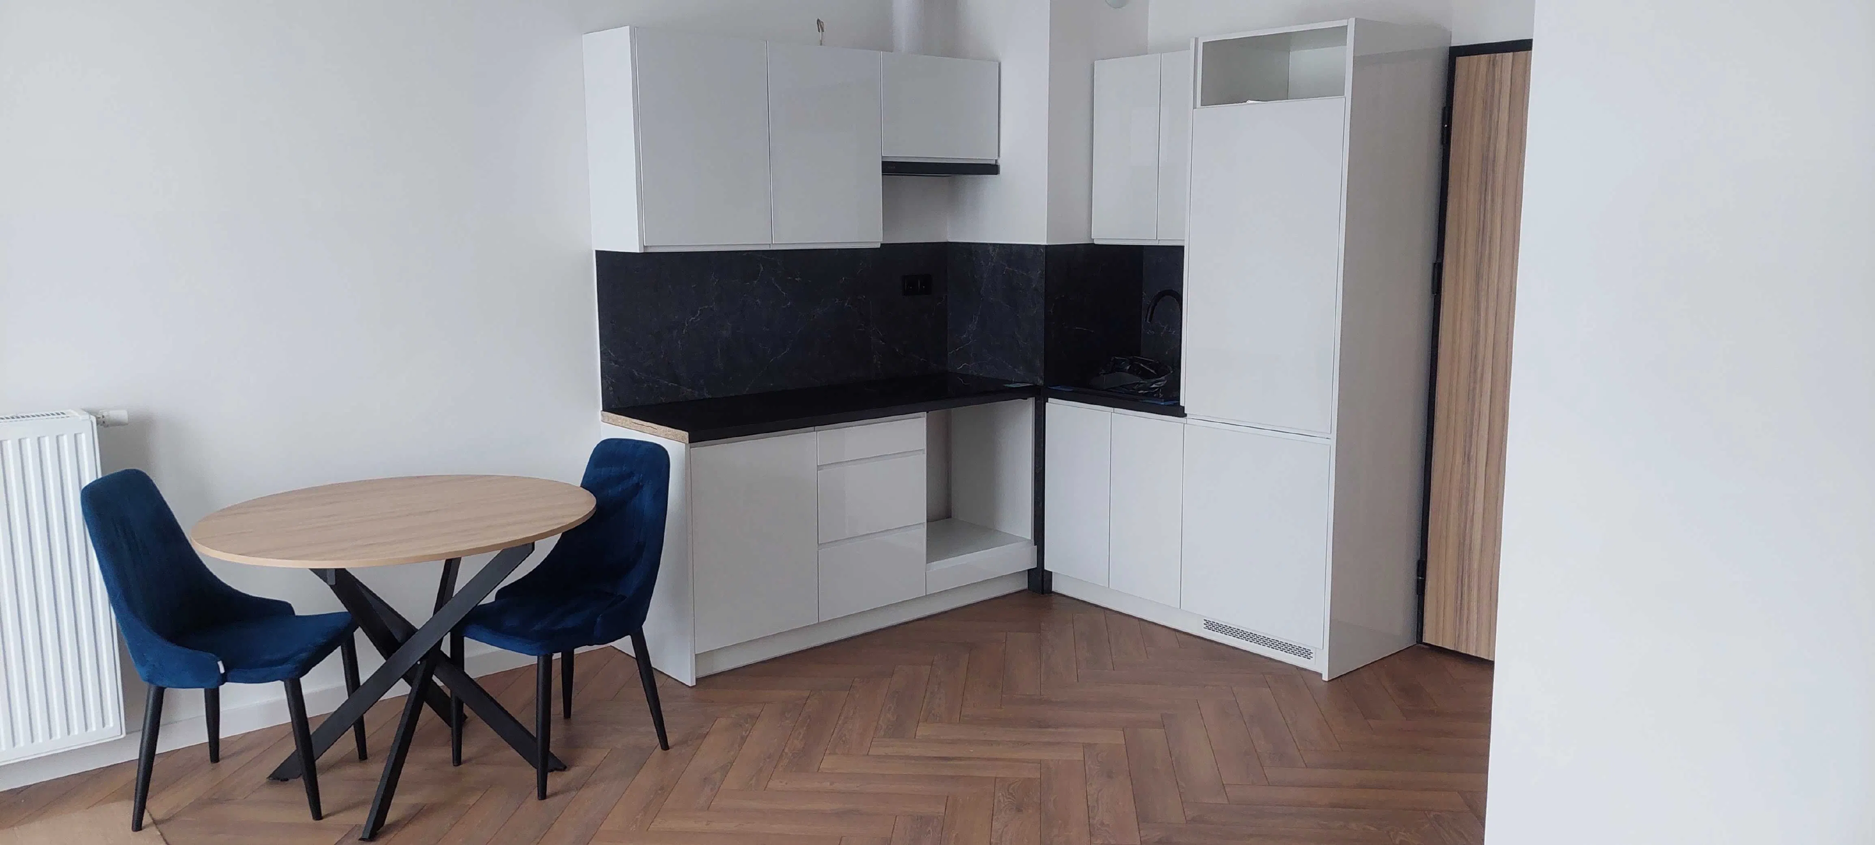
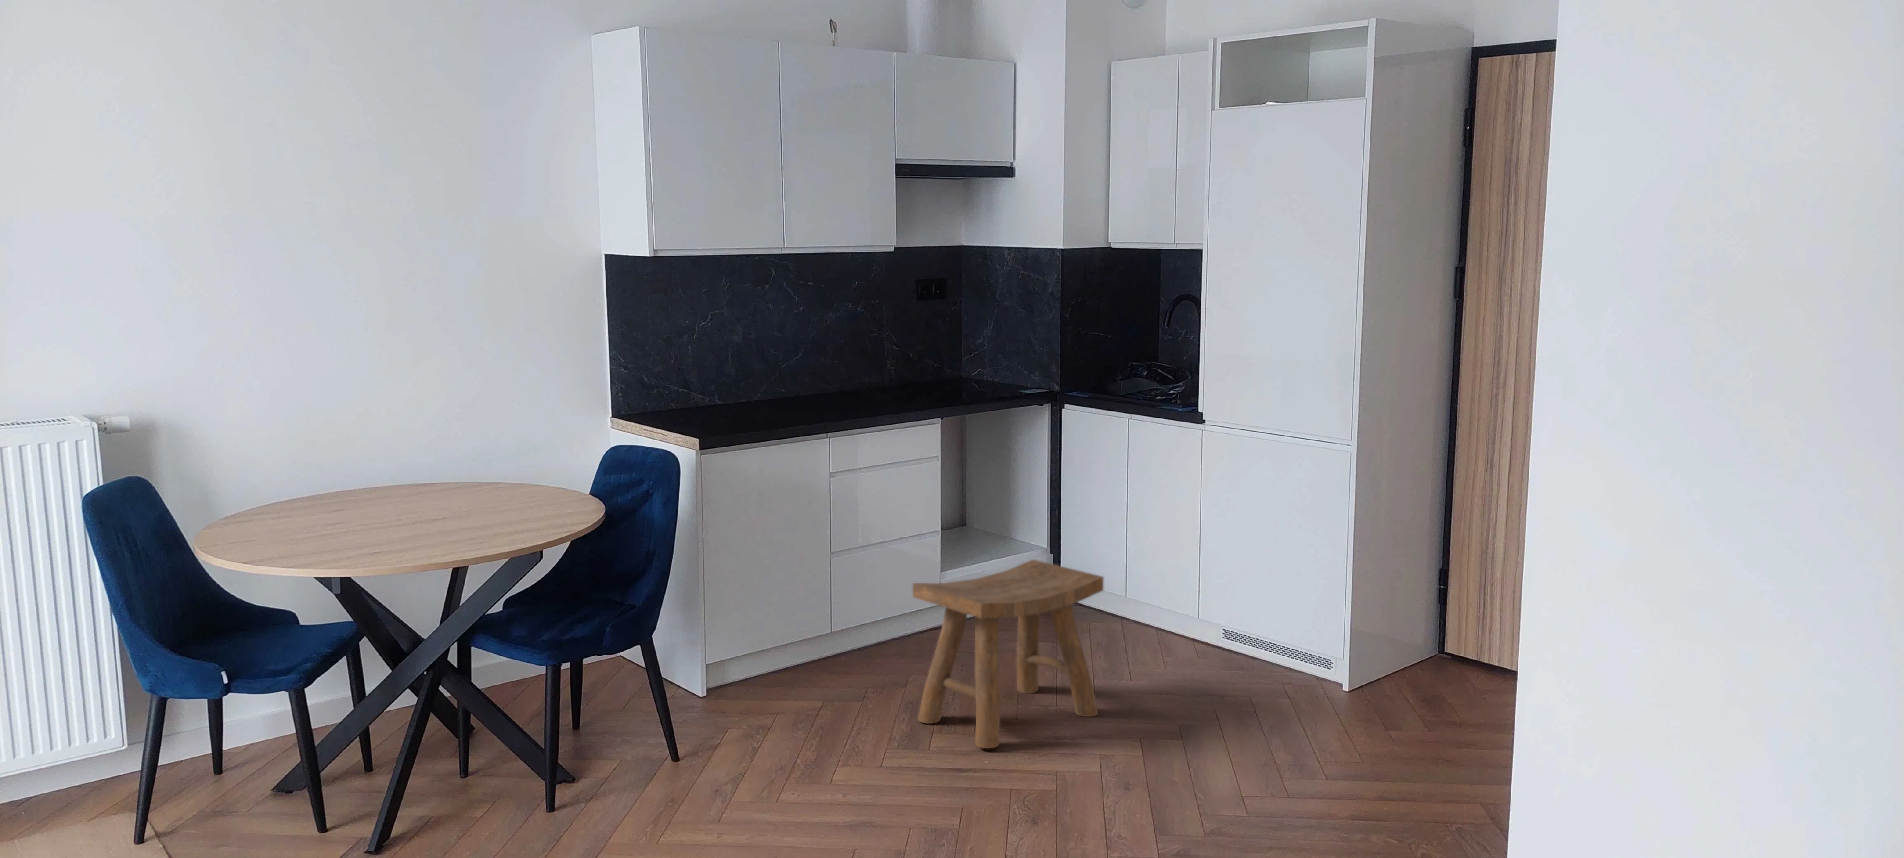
+ stool (1018, 648)
